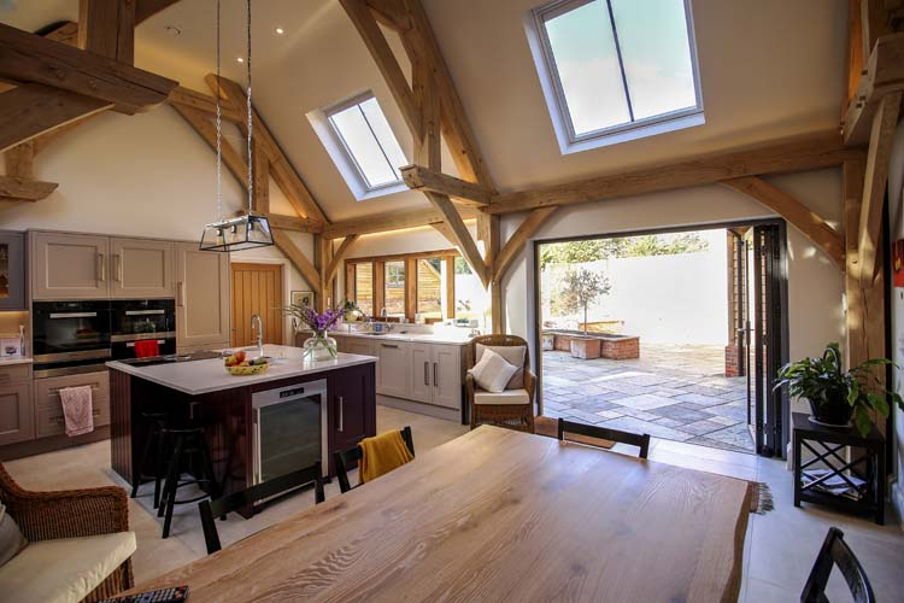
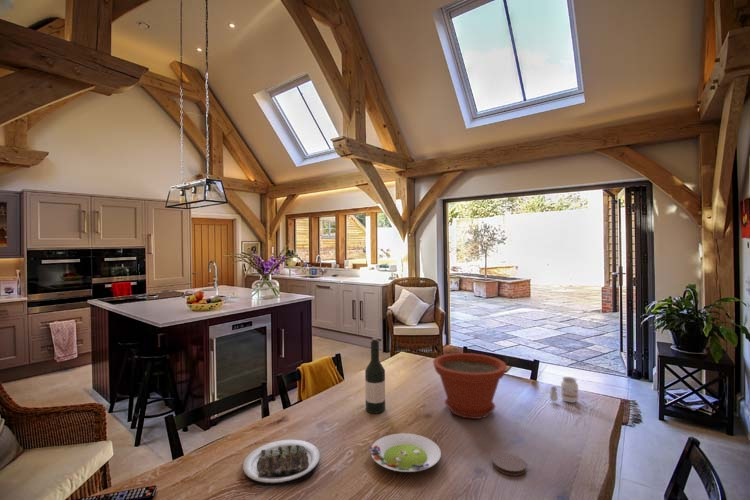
+ wine bottle (375, 374)
+ plant pot (469, 386)
+ candle (565, 390)
+ coaster (509, 463)
+ plate (282, 458)
+ salad plate (405, 452)
